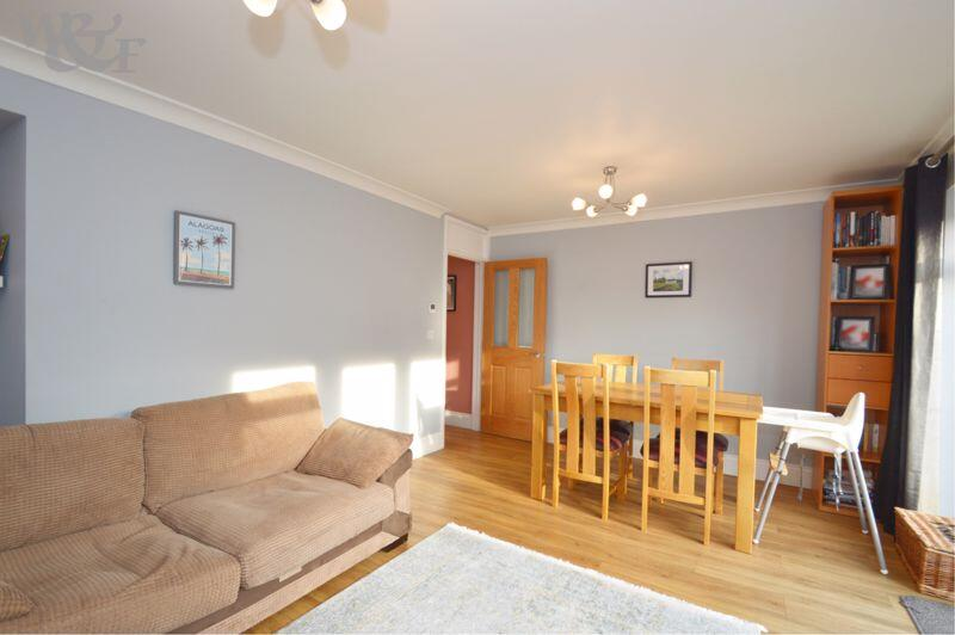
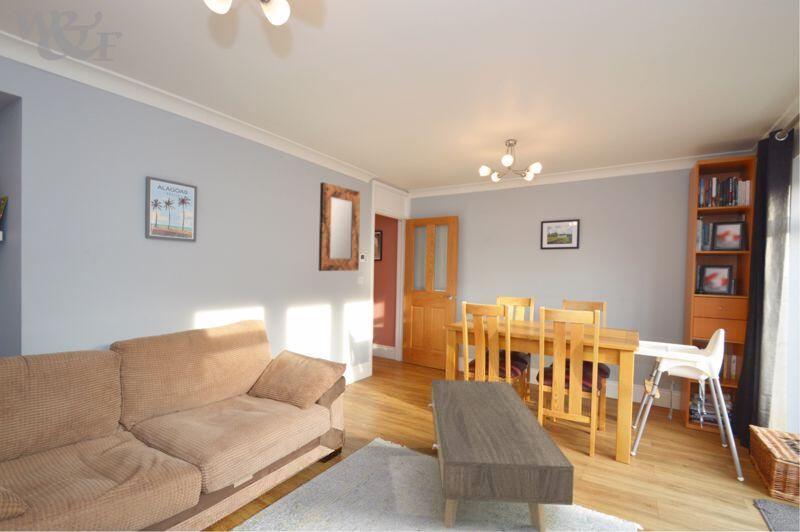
+ home mirror (340, 229)
+ coffee table (480, 446)
